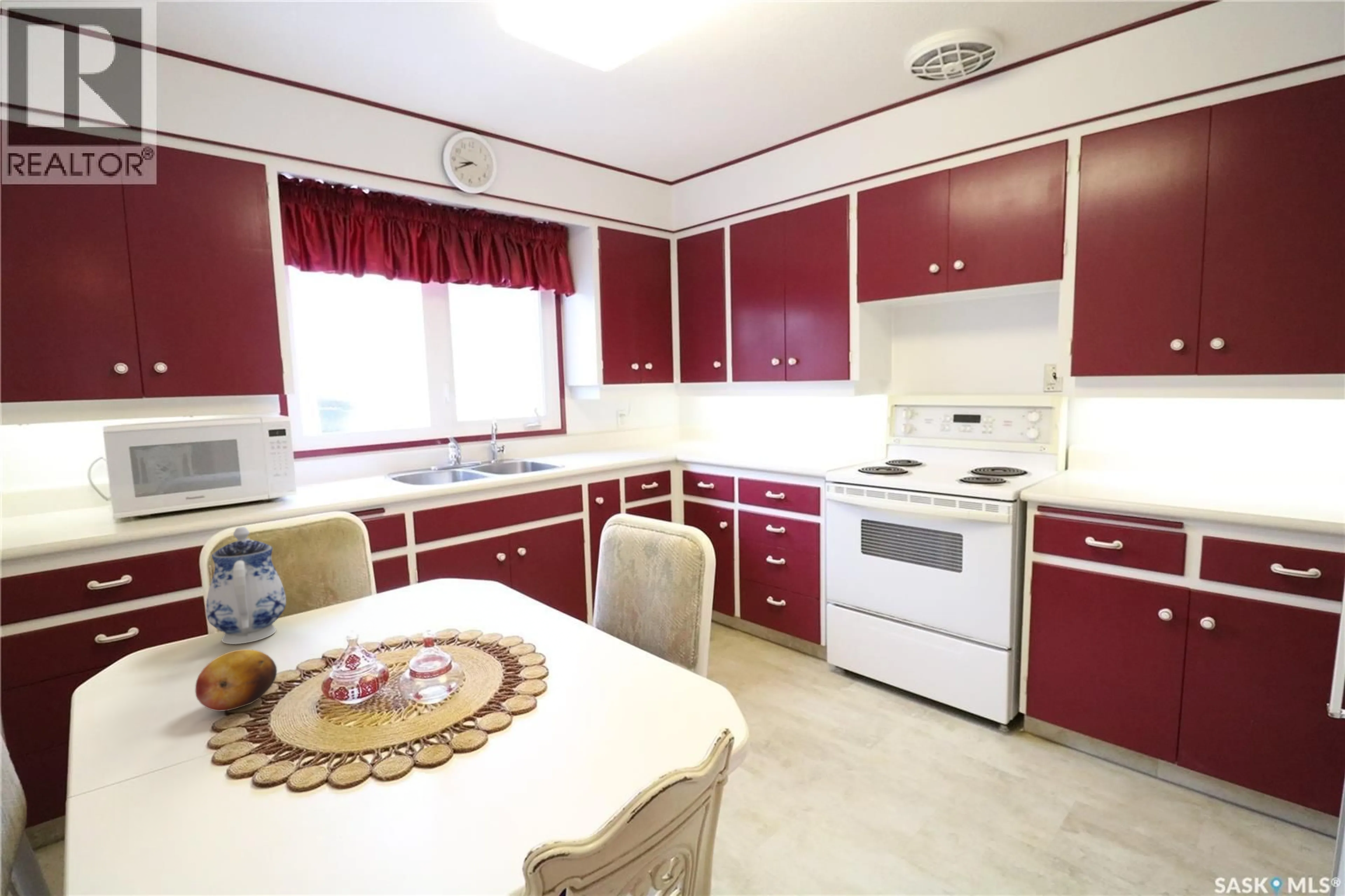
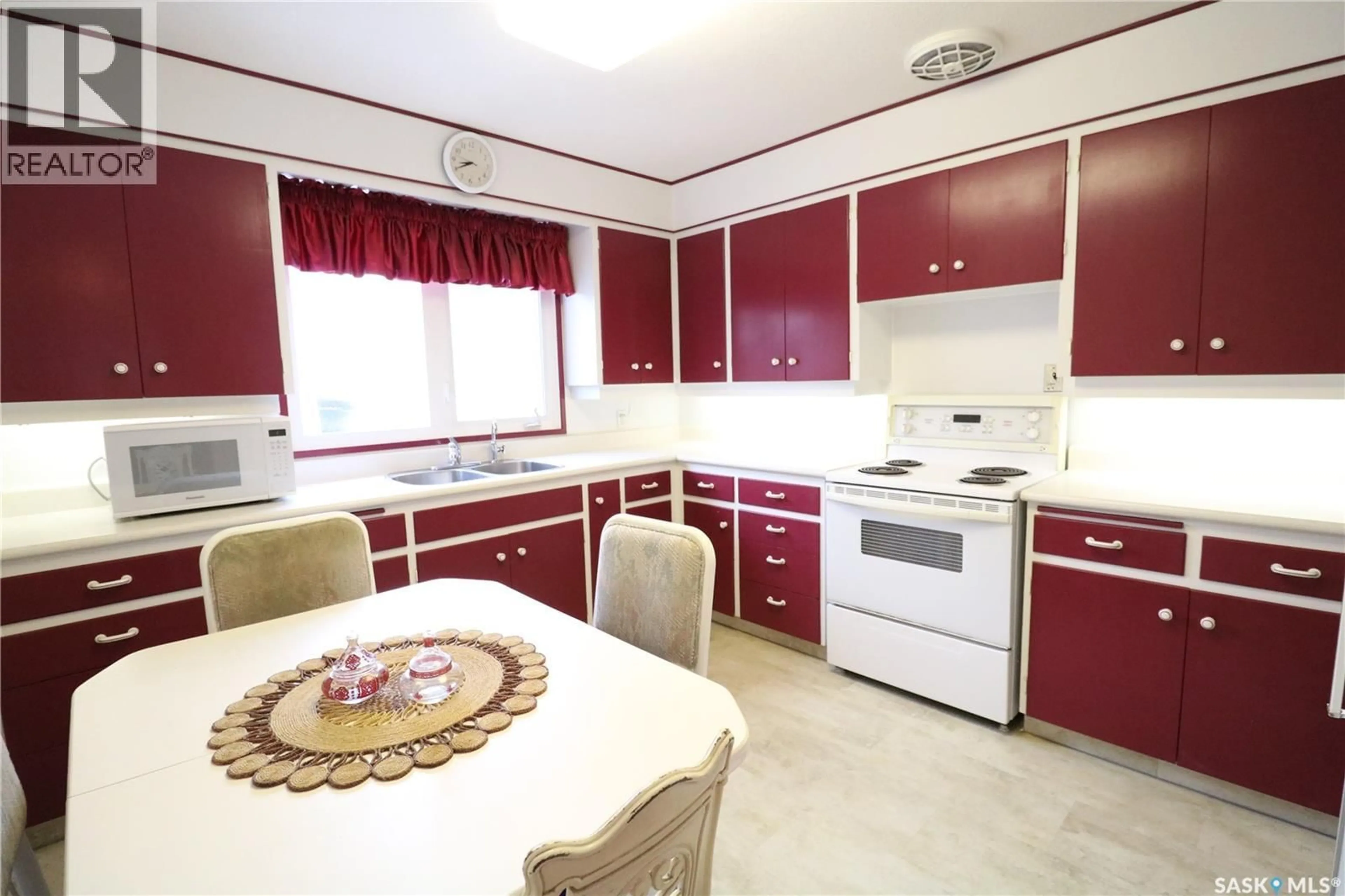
- teapot (245, 581)
- fruit (239, 677)
